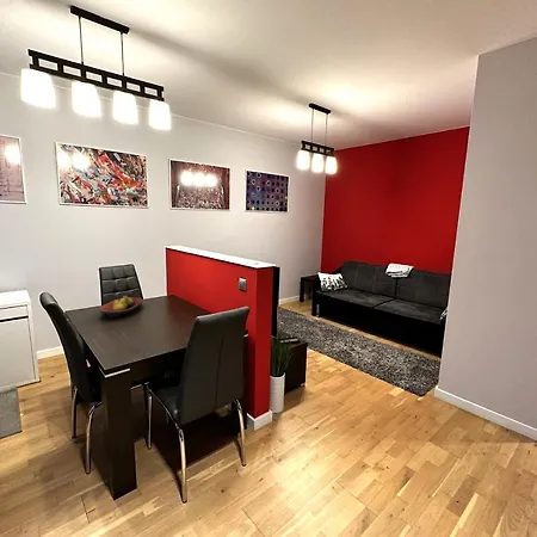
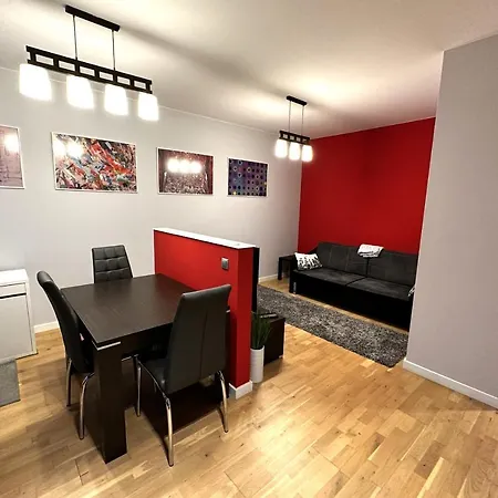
- fruit bowl (122, 304)
